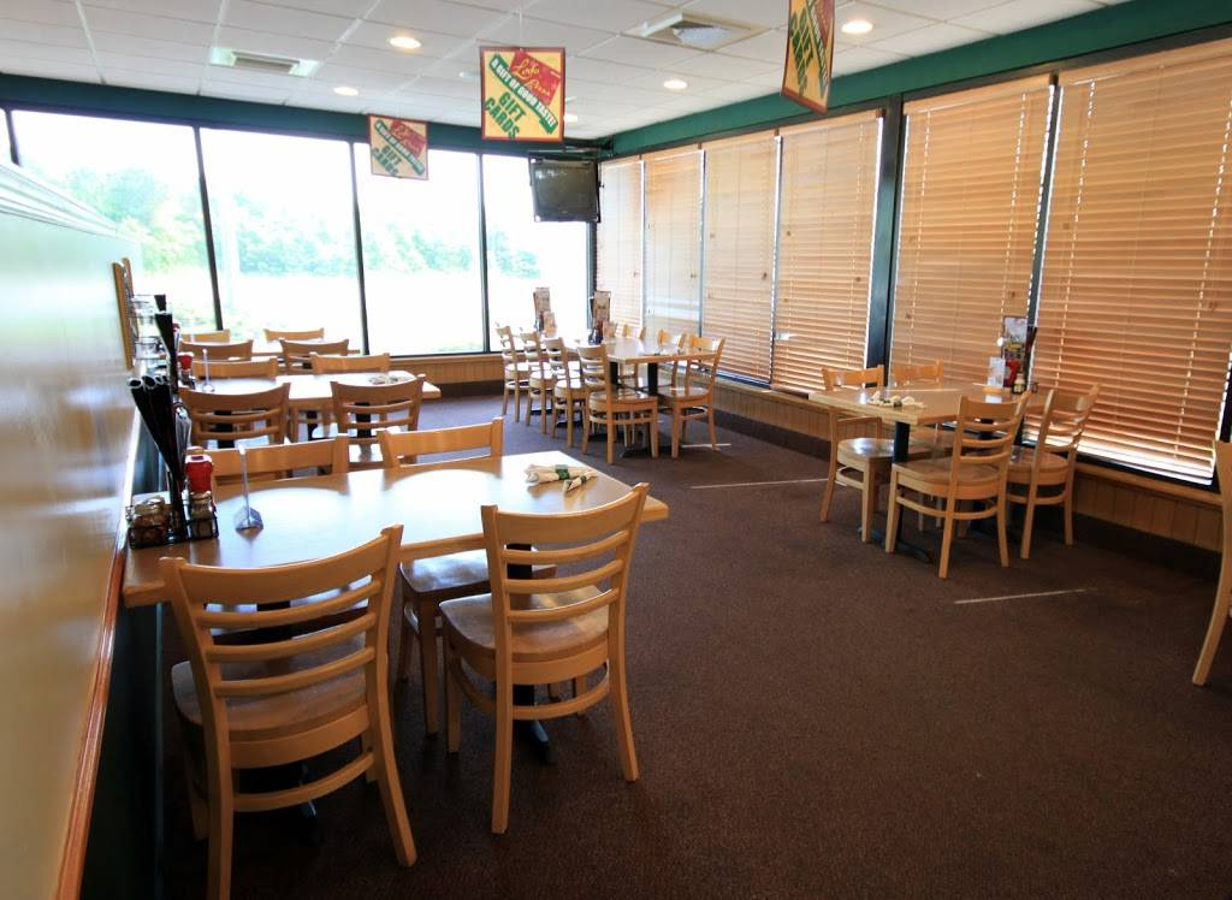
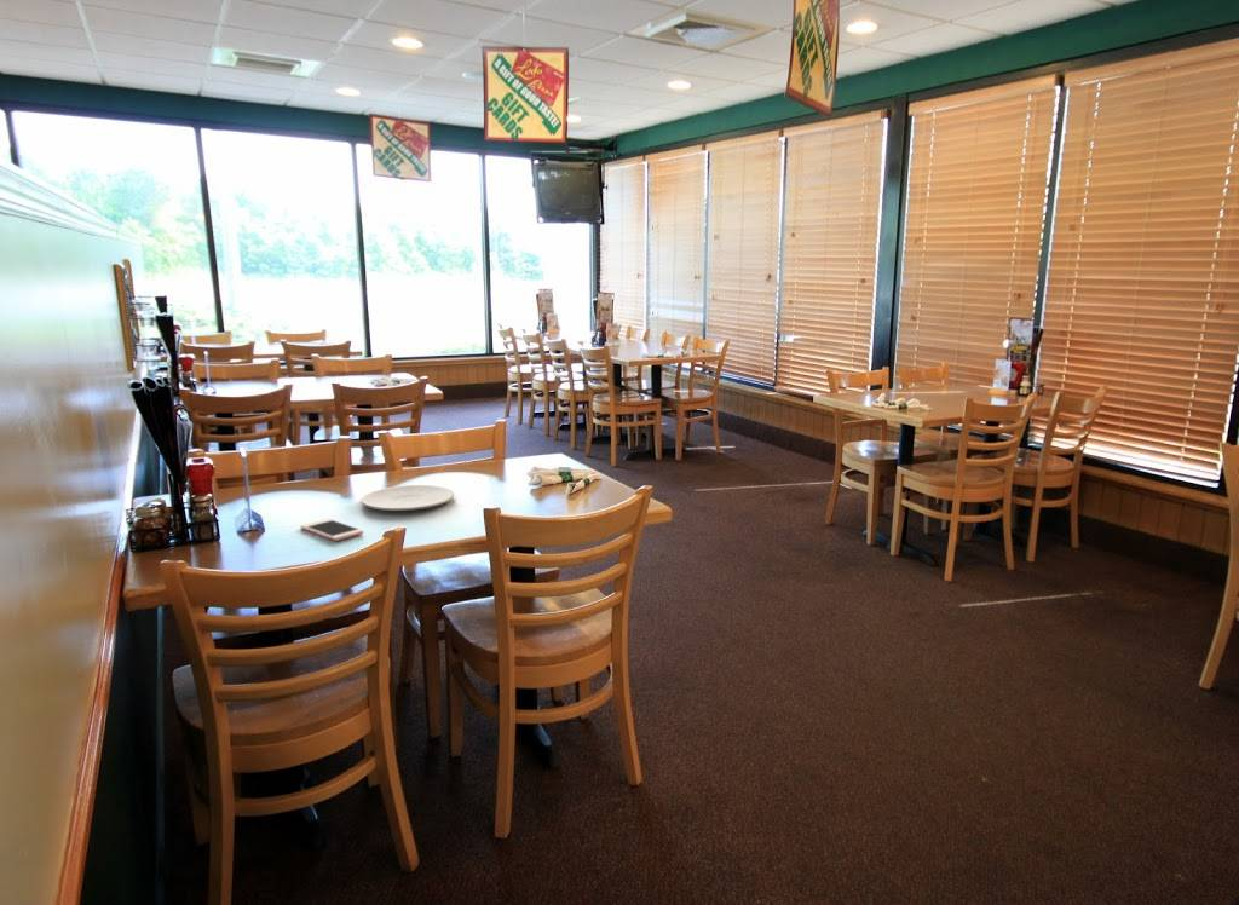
+ plate (408, 498)
+ cell phone (332, 529)
